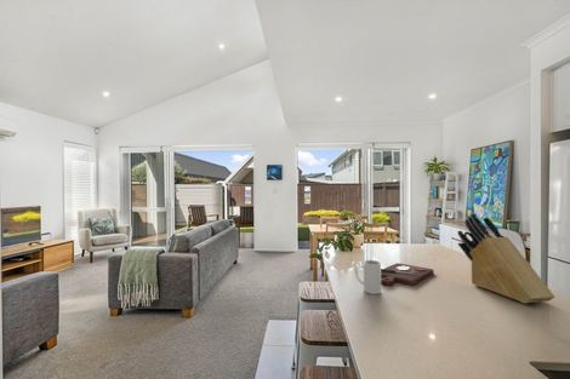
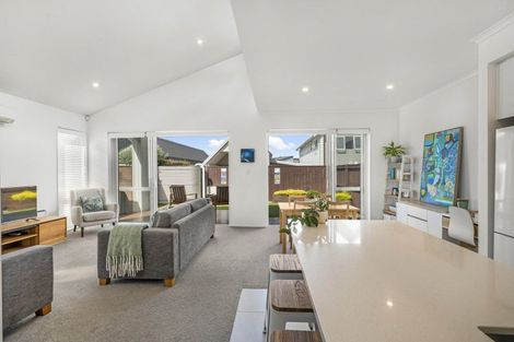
- cutting board (404, 272)
- knife block (498, 252)
- mug (367, 276)
